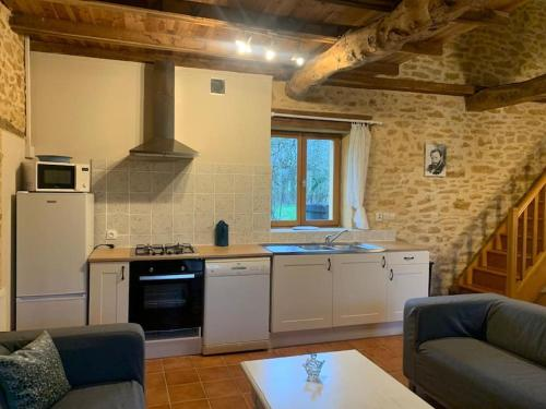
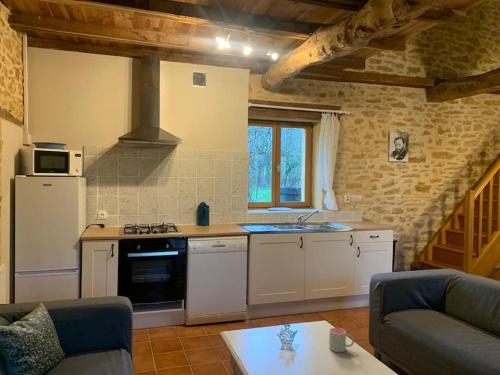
+ mug (341, 340)
